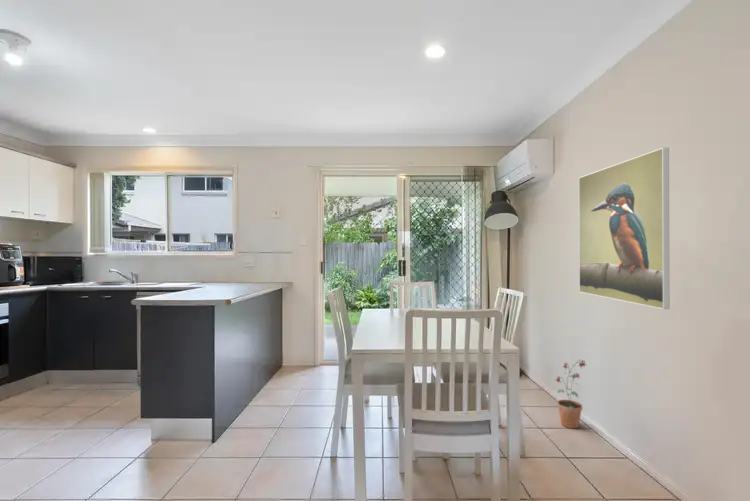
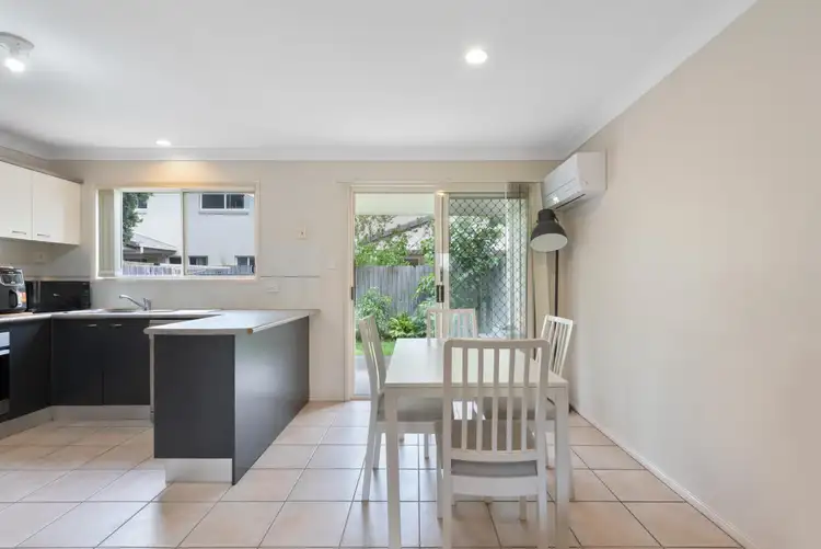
- potted plant (569, 389)
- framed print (616, 232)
